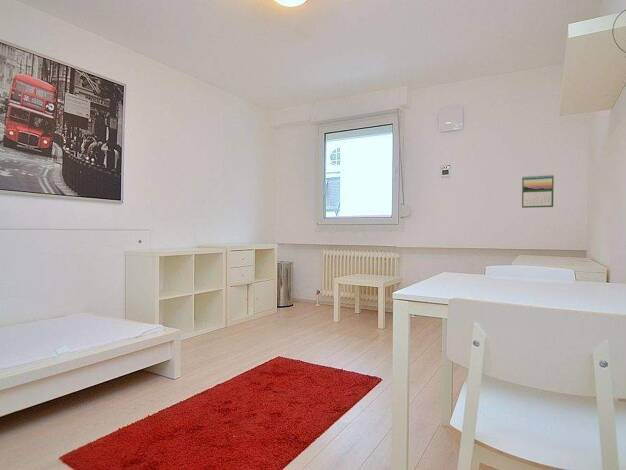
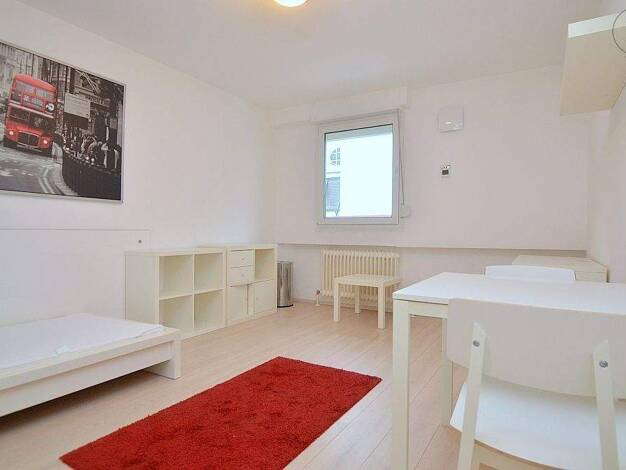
- calendar (537, 191)
